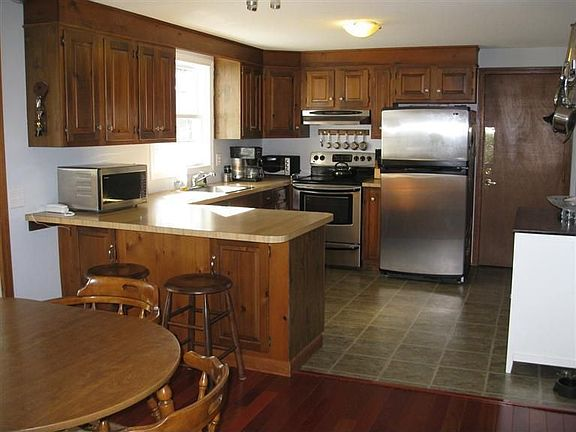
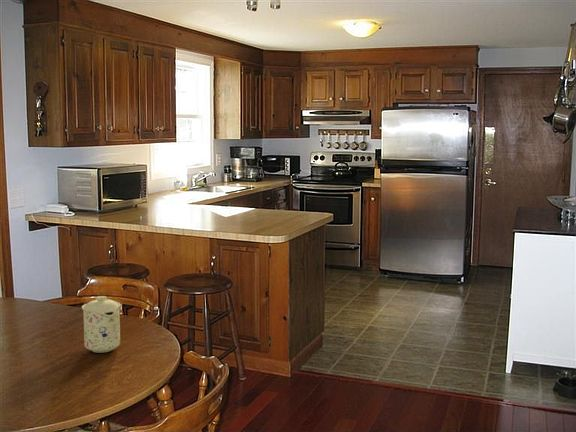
+ mug (100, 322)
